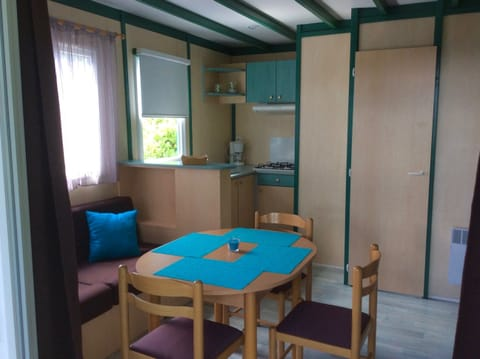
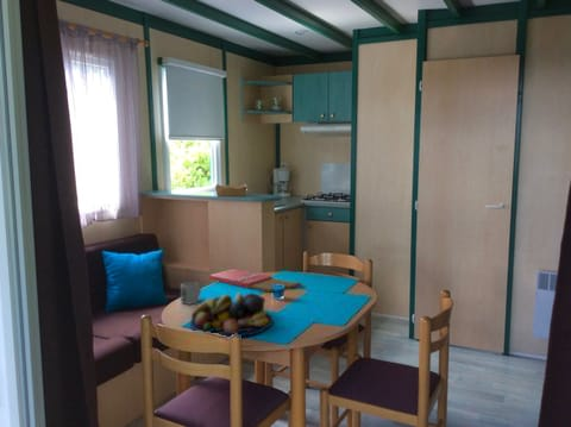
+ mug (192, 291)
+ cutting board (255, 280)
+ fruit bowl (231, 308)
